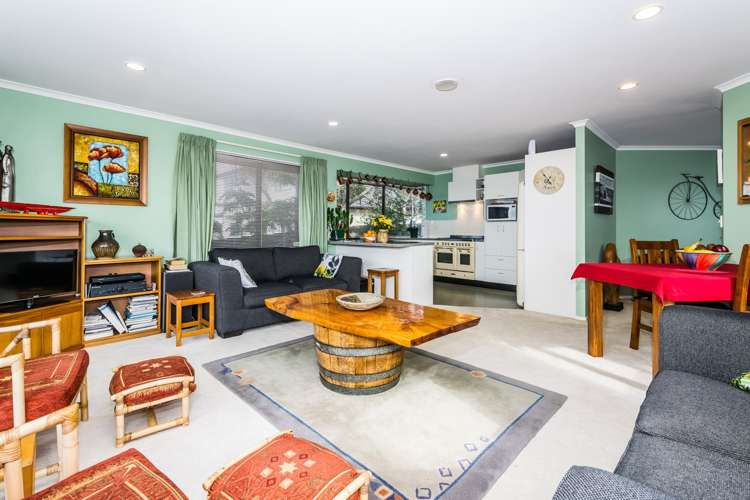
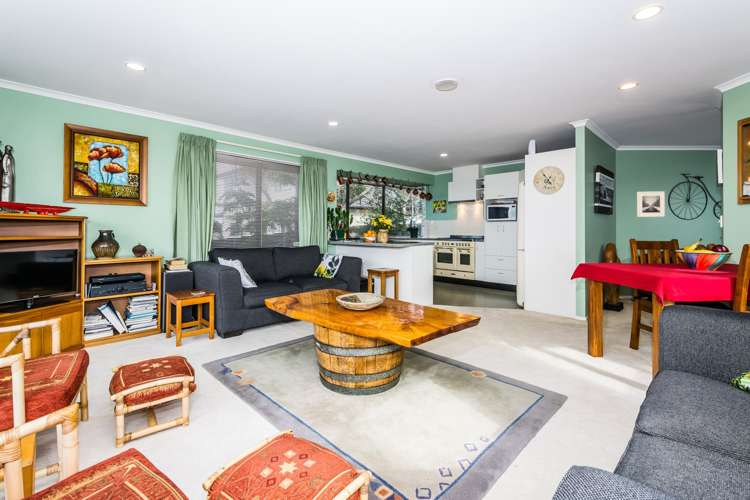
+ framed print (650, 204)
